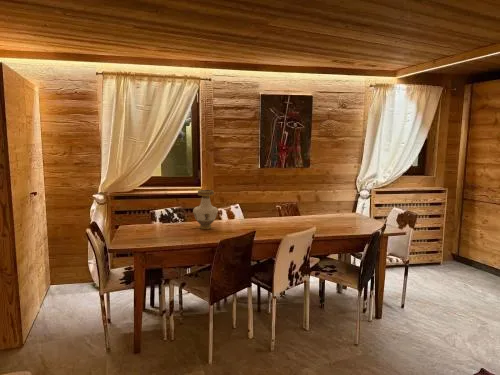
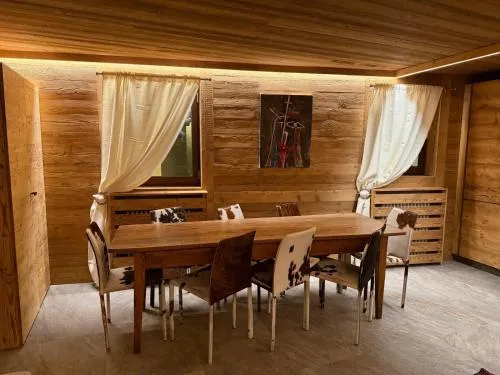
- vase (205, 209)
